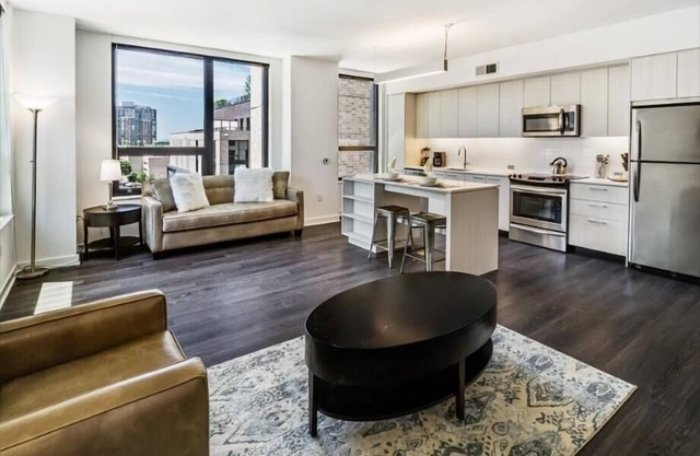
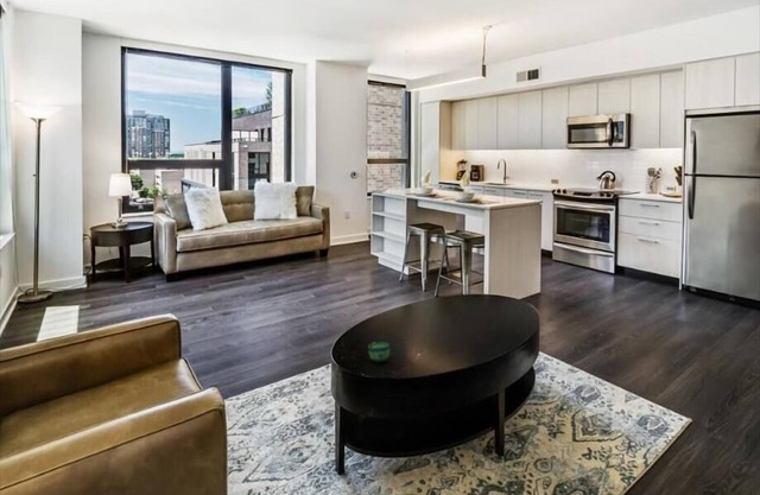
+ cup (376, 351)
